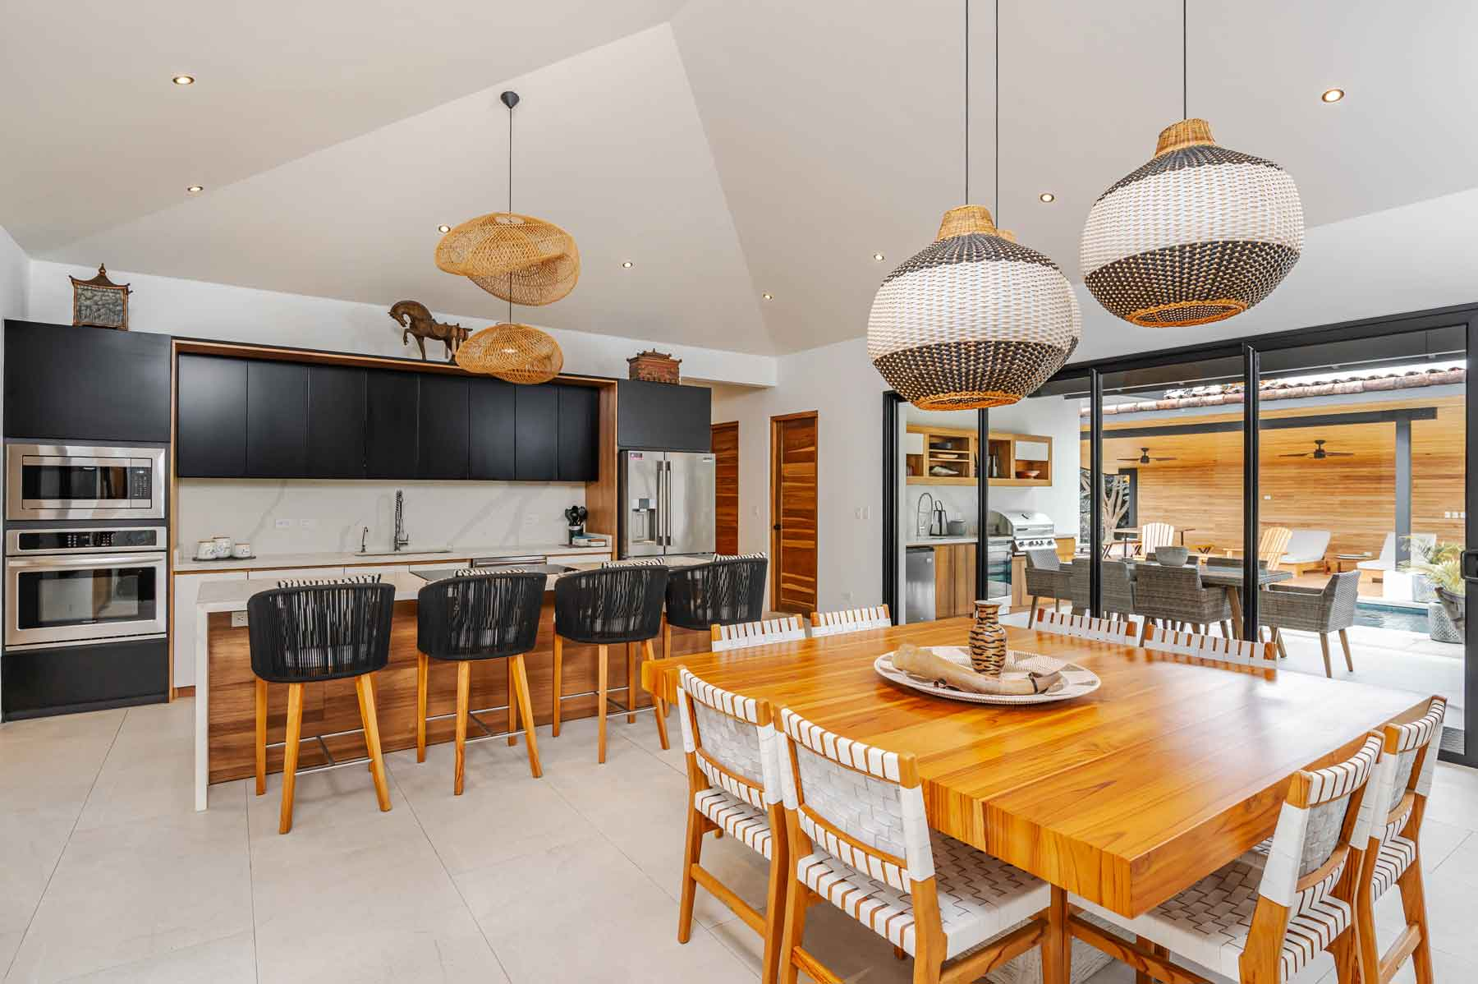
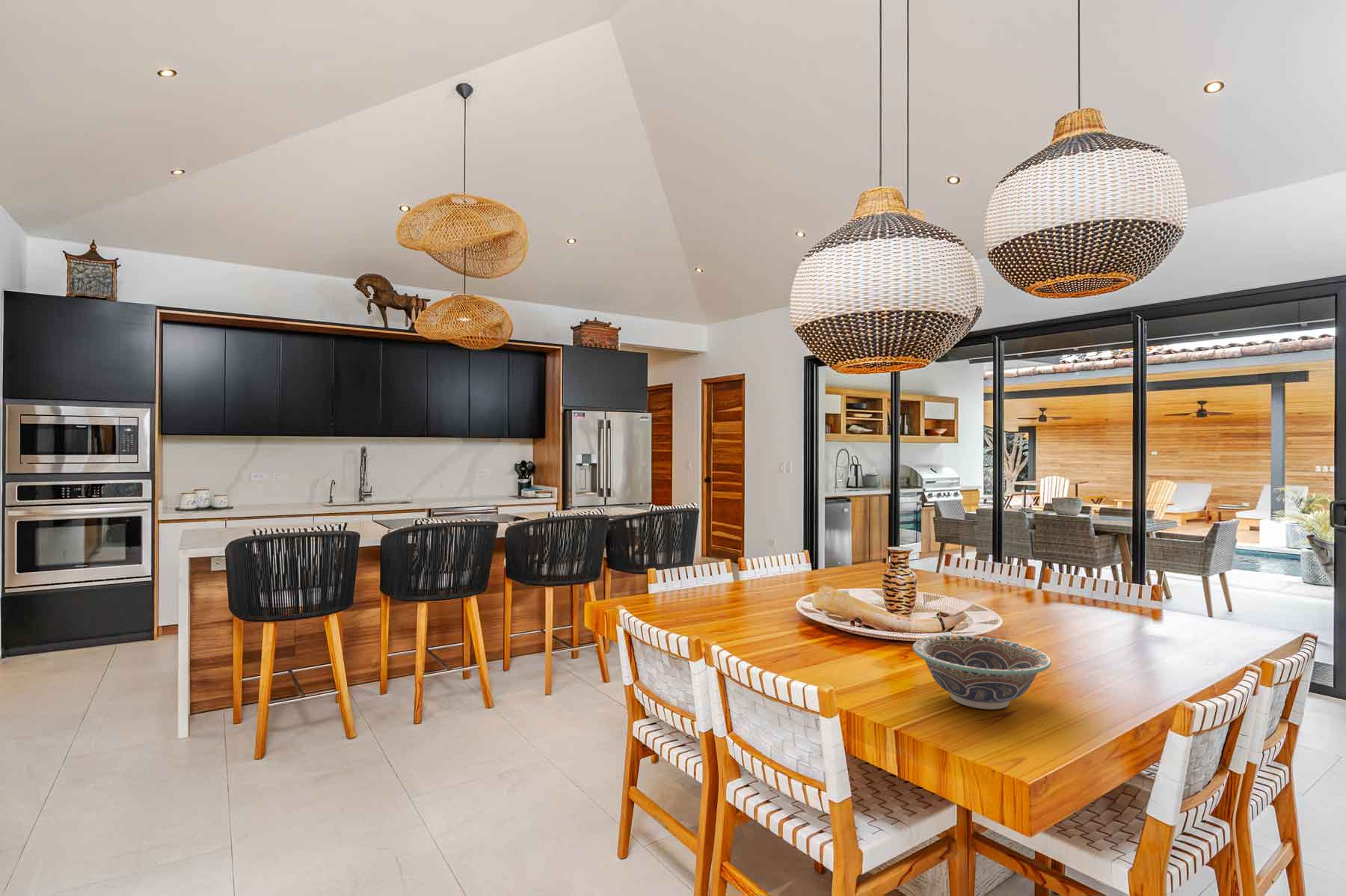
+ decorative bowl (979, 675)
